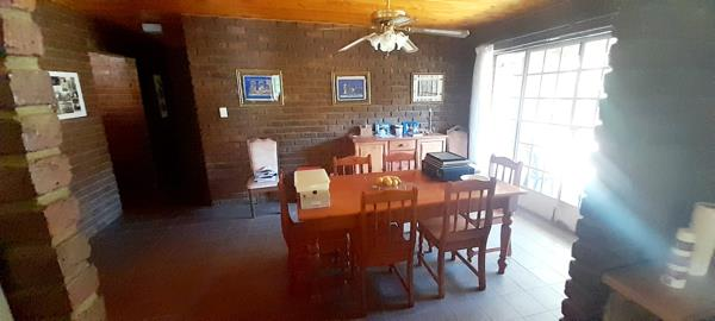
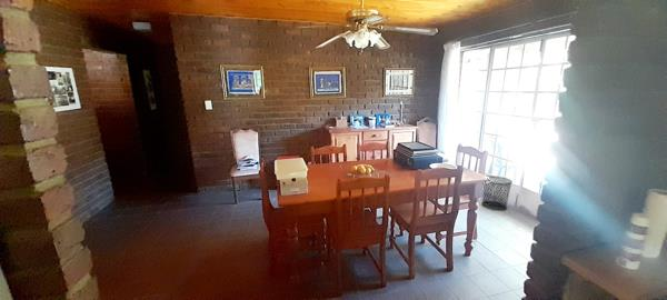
+ waste bin (496, 192)
